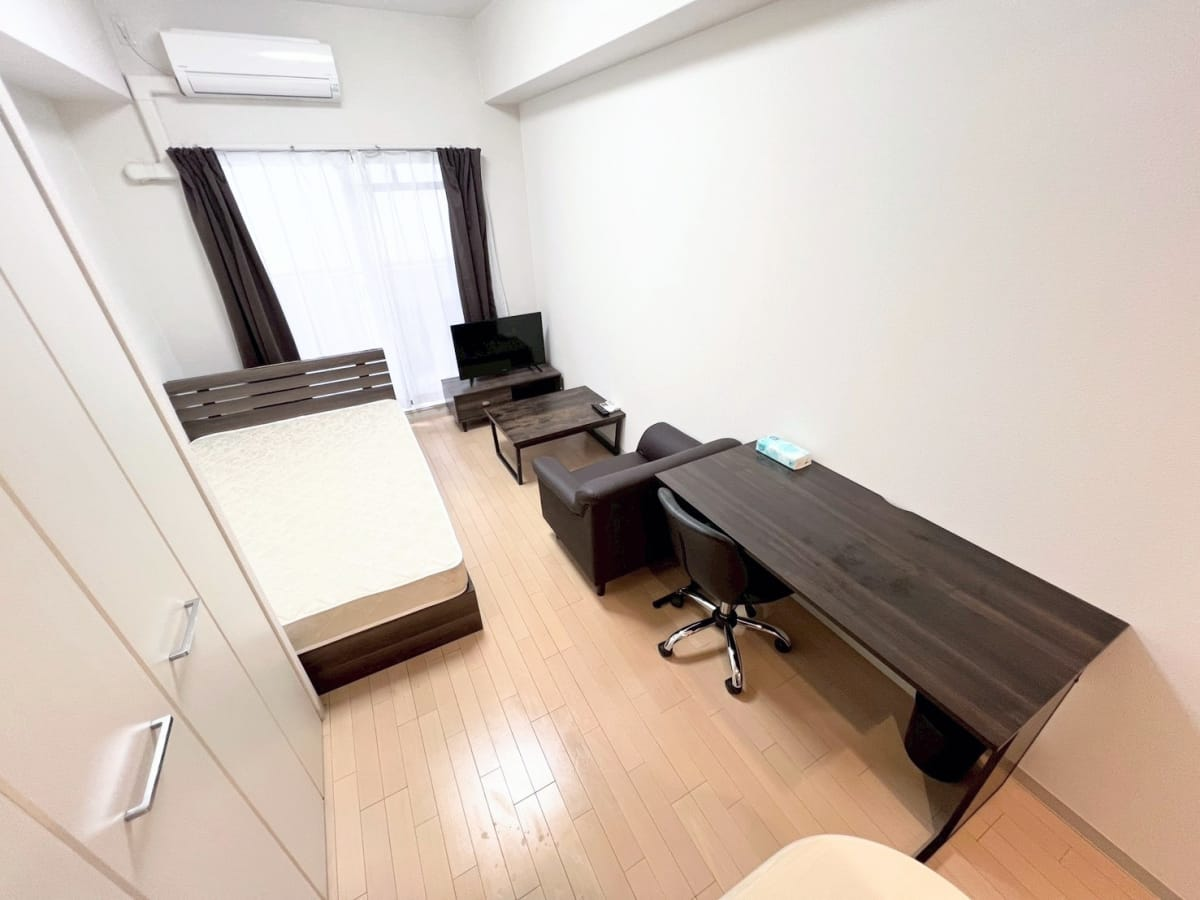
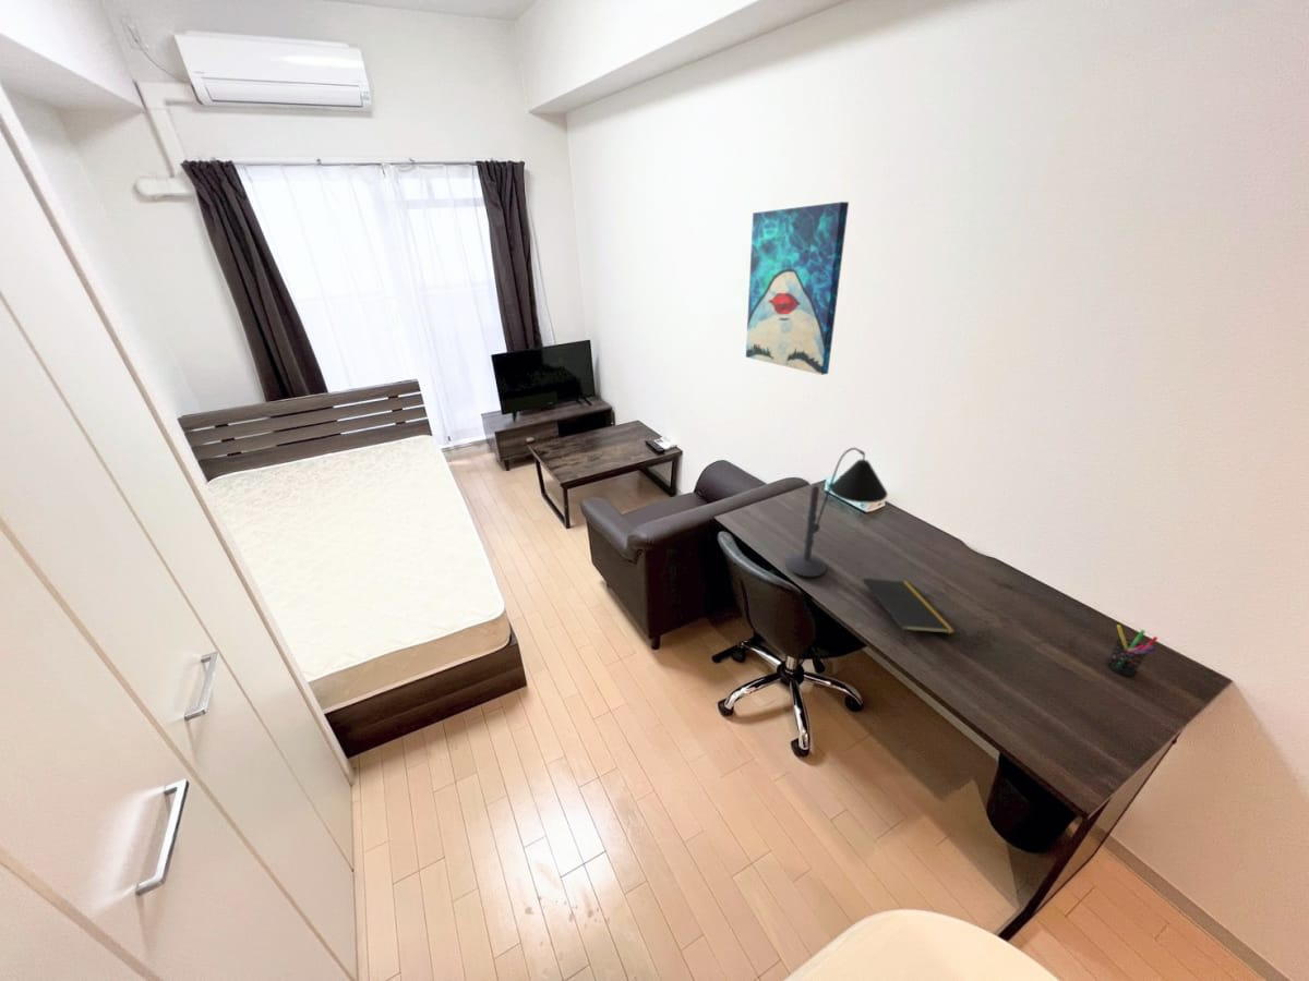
+ pen holder (1132, 649)
+ notepad (905, 604)
+ wall art (789, 291)
+ desk lamp (840, 497)
